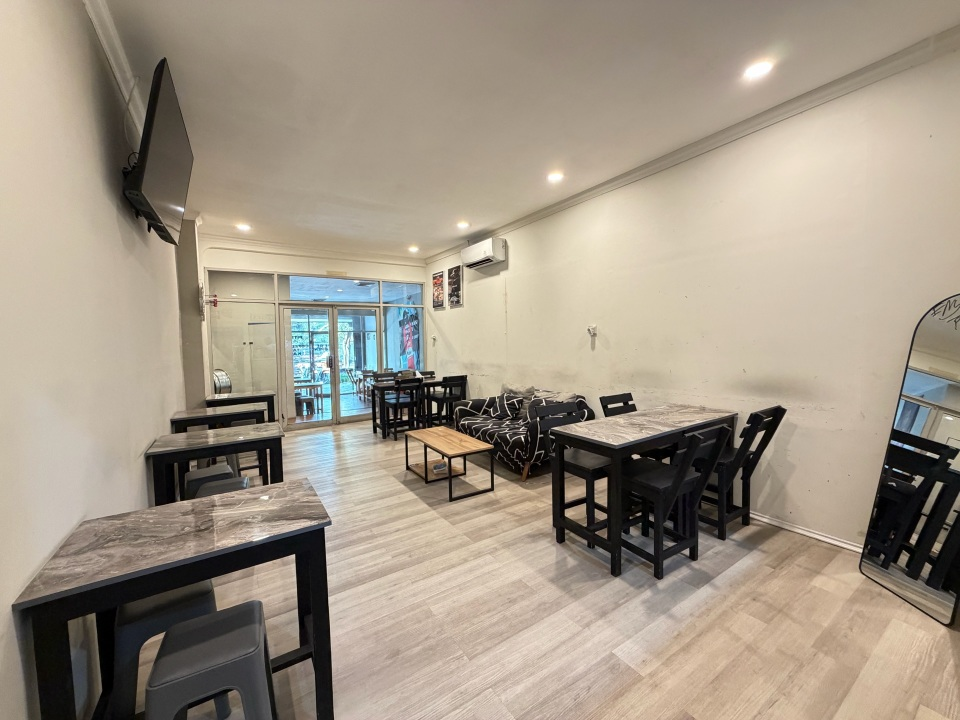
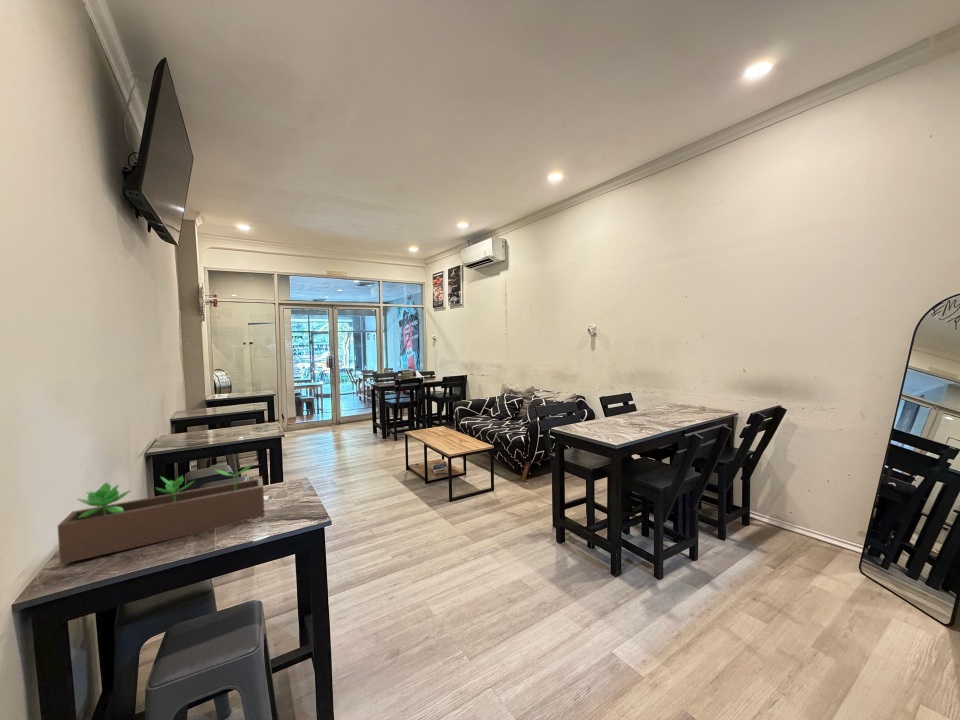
+ succulent planter (174, 502)
